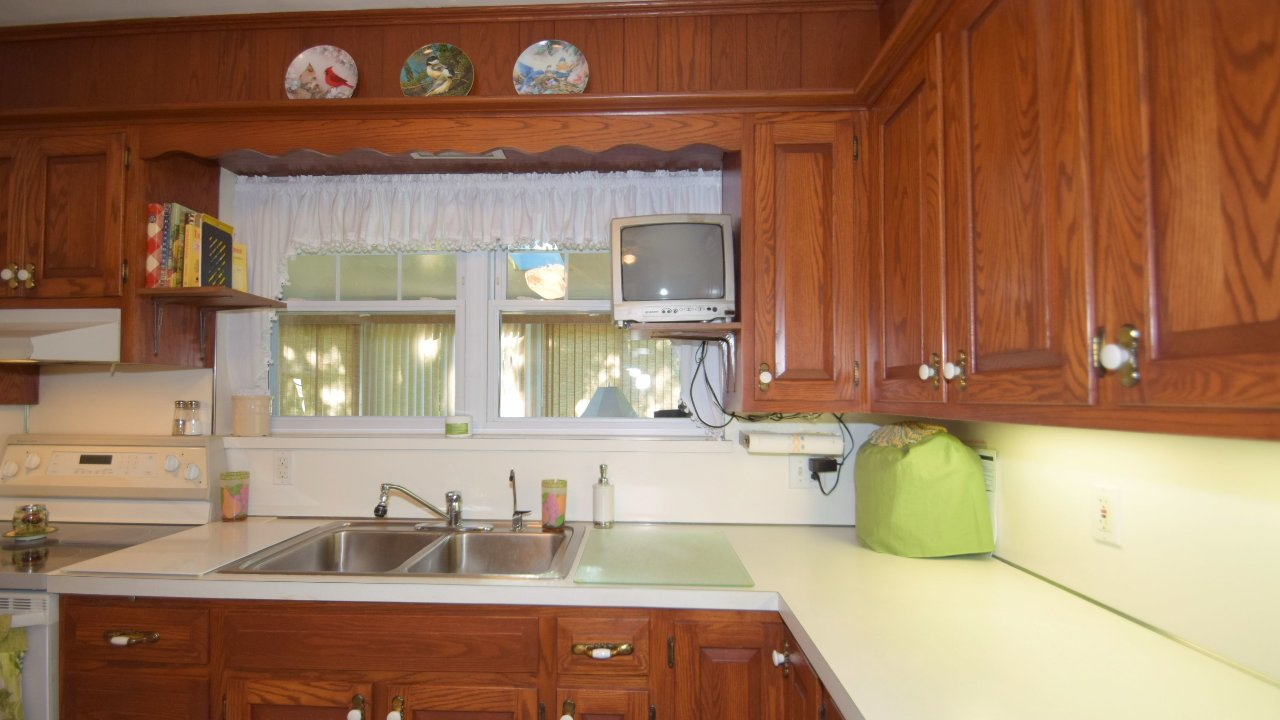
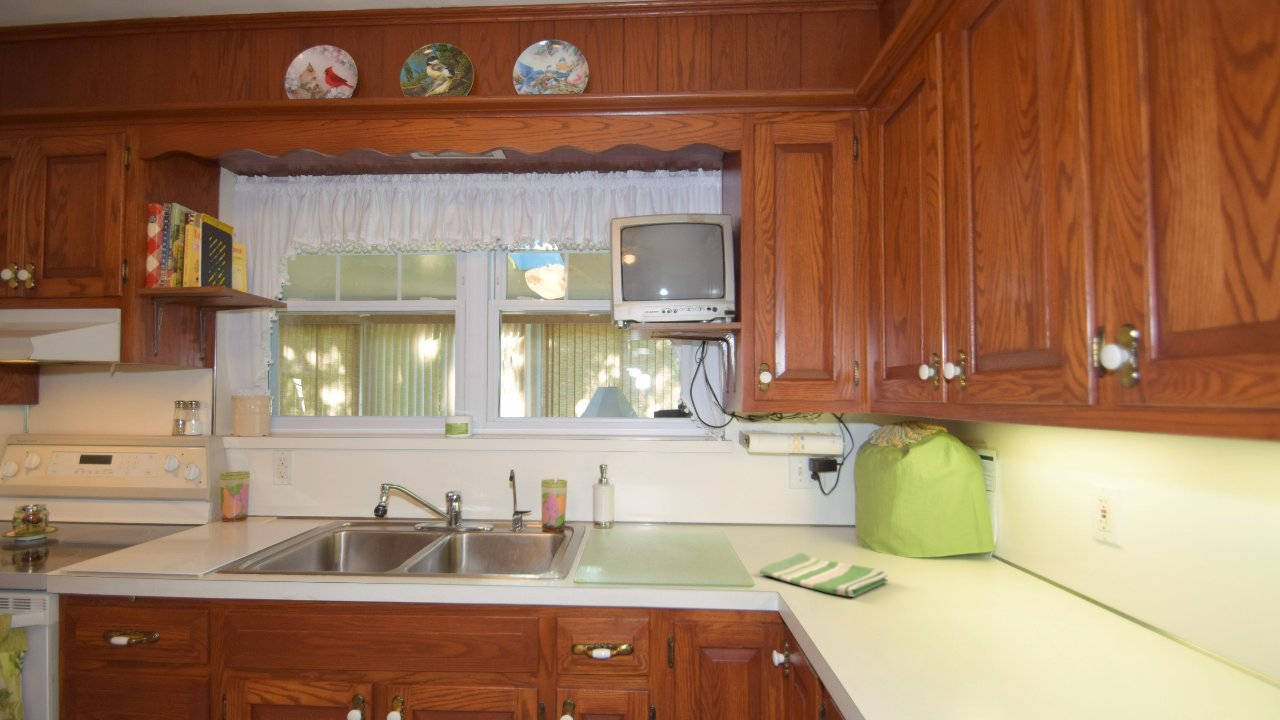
+ dish towel (823, 572)
